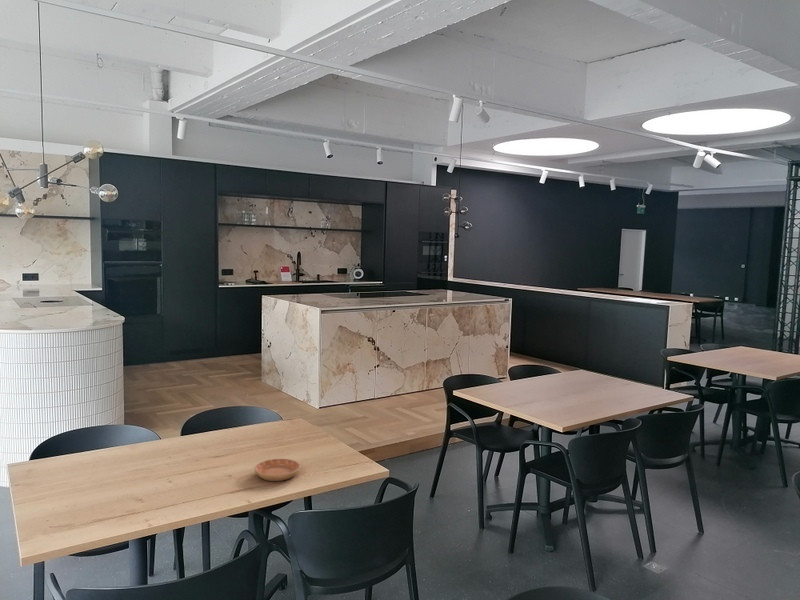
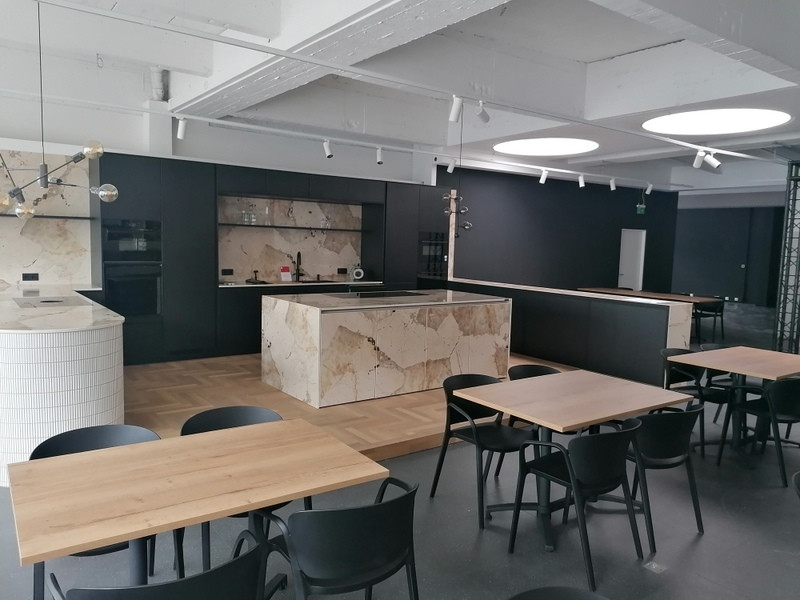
- saucer (277, 470)
